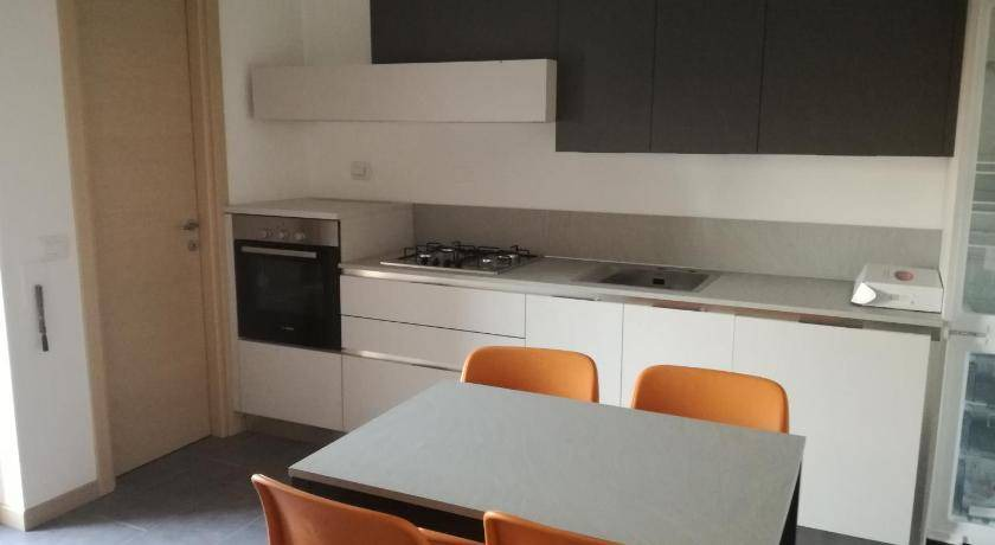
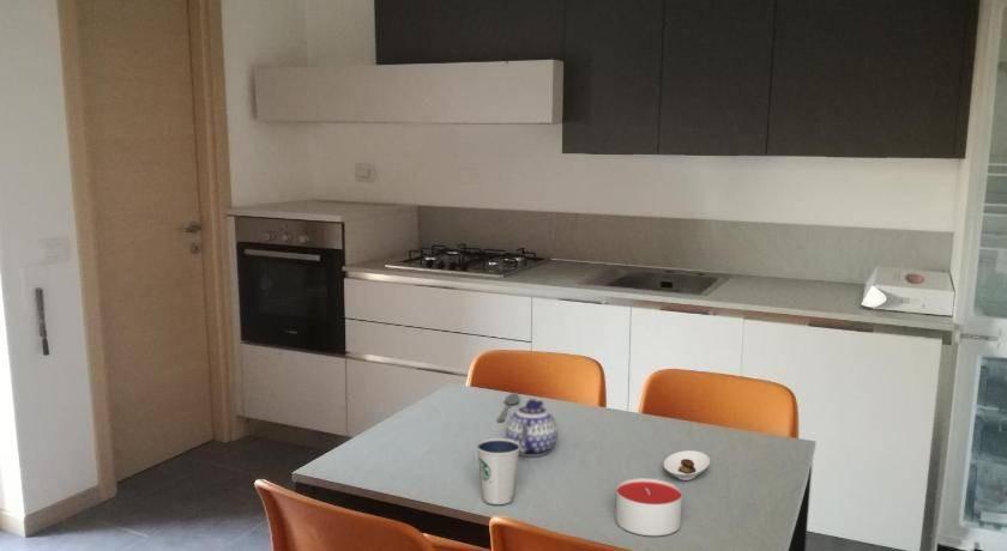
+ candle (649, 504)
+ saucer (686, 466)
+ teapot (531, 425)
+ dixie cup (498, 472)
+ spoon (507, 406)
